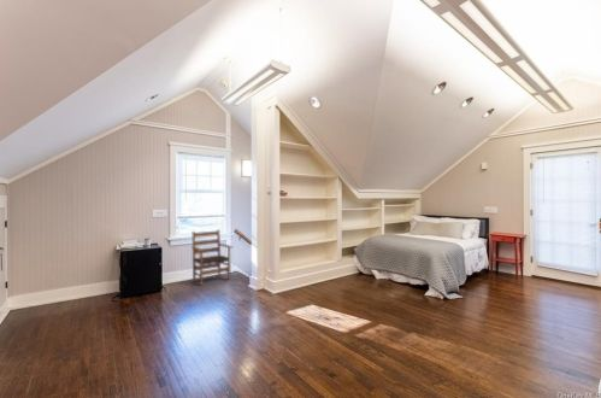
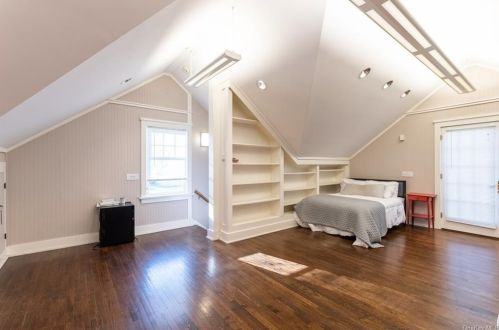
- armchair (211, 256)
